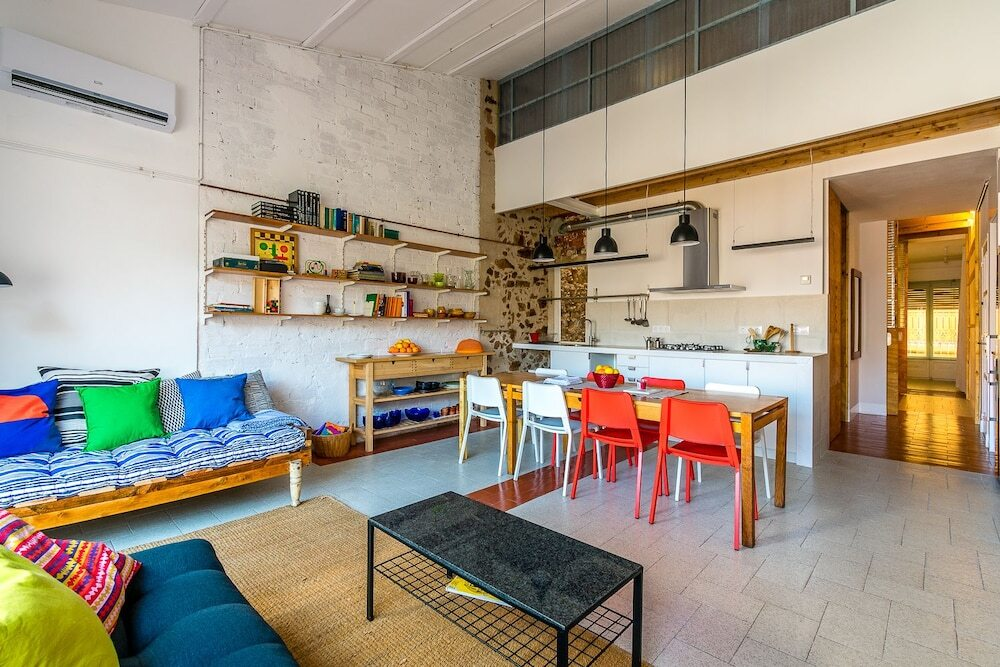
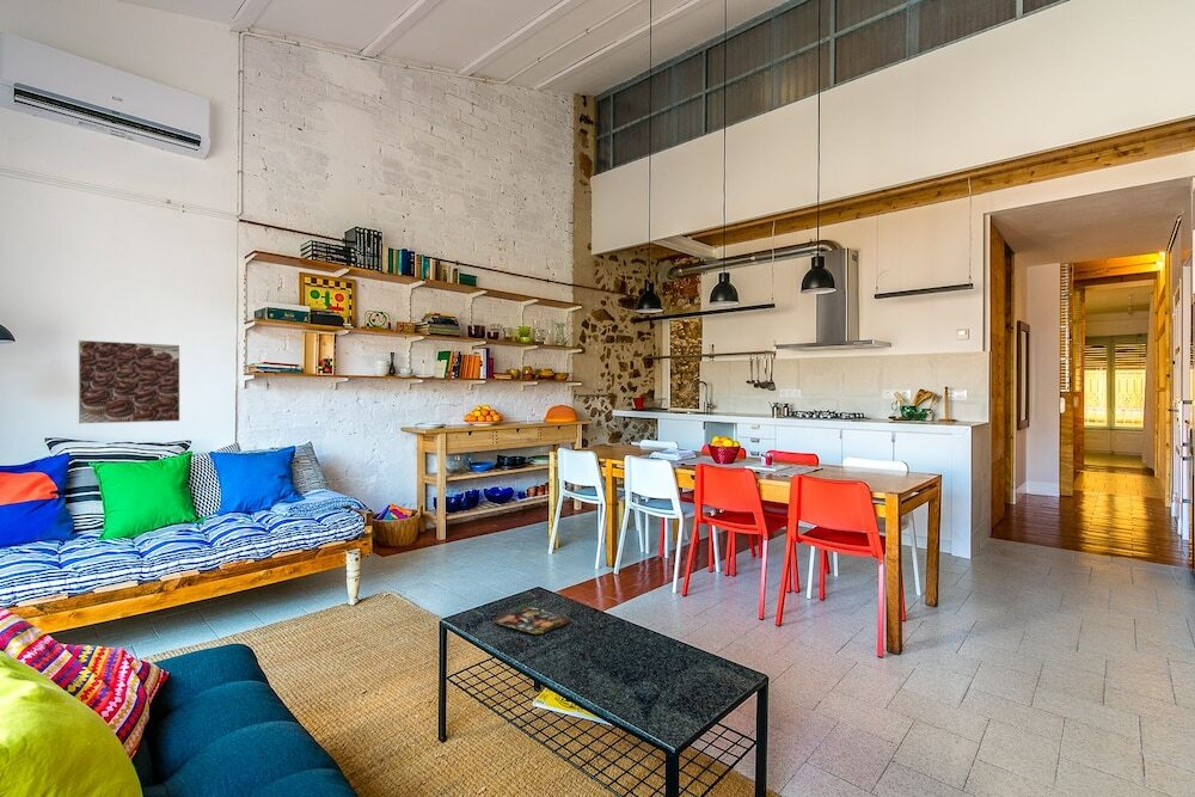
+ magazine (532, 617)
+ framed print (130, 382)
